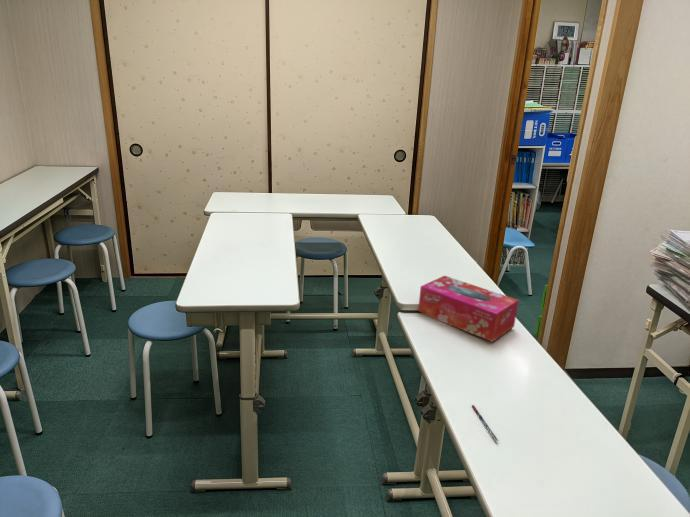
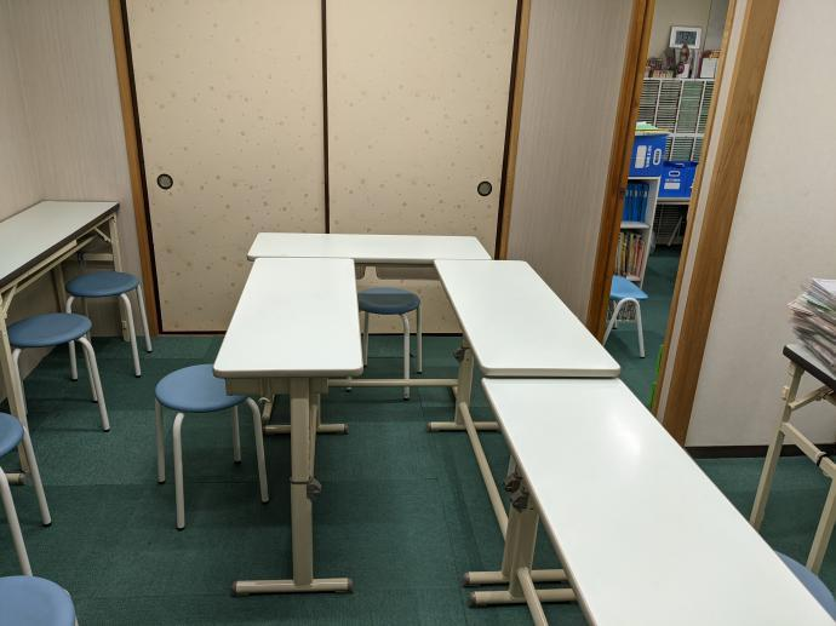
- pen (484, 422)
- tissue box (466, 306)
